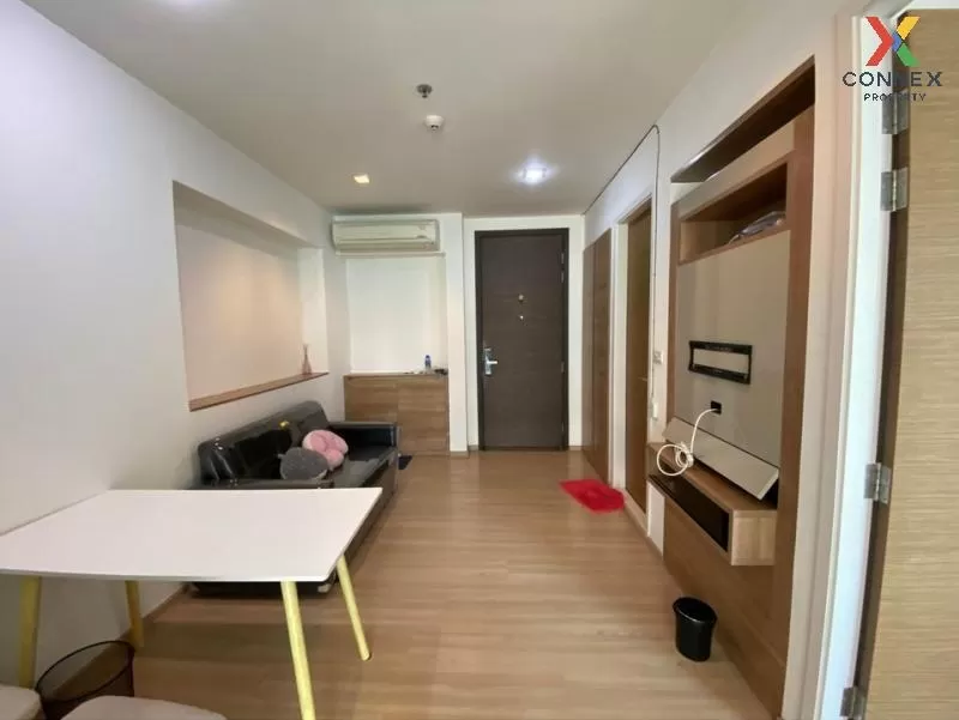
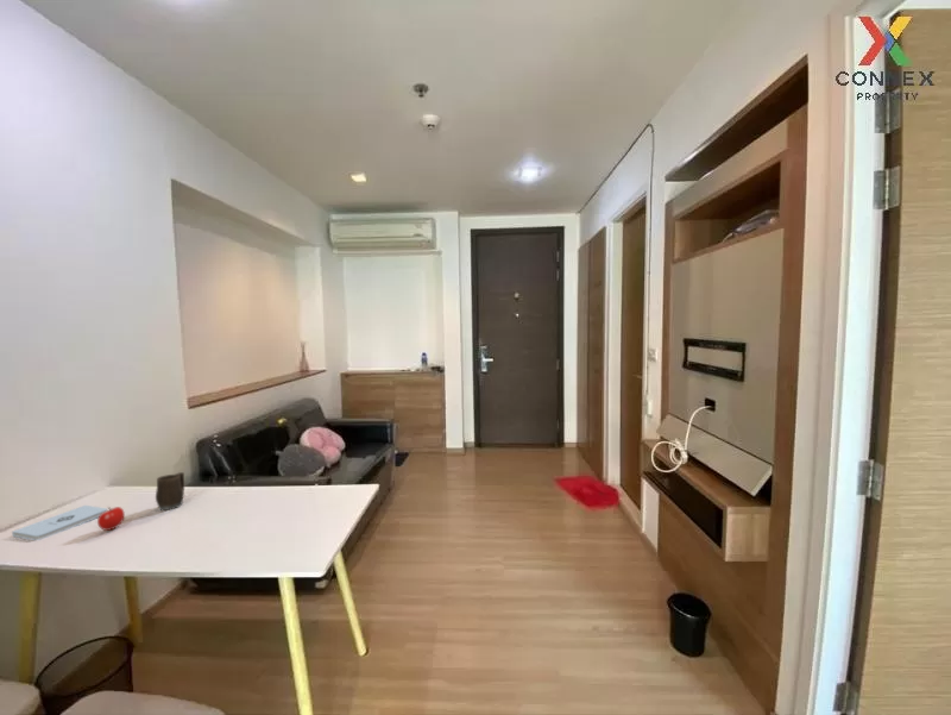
+ mug (171, 490)
+ notepad (63, 521)
+ apple (111, 518)
